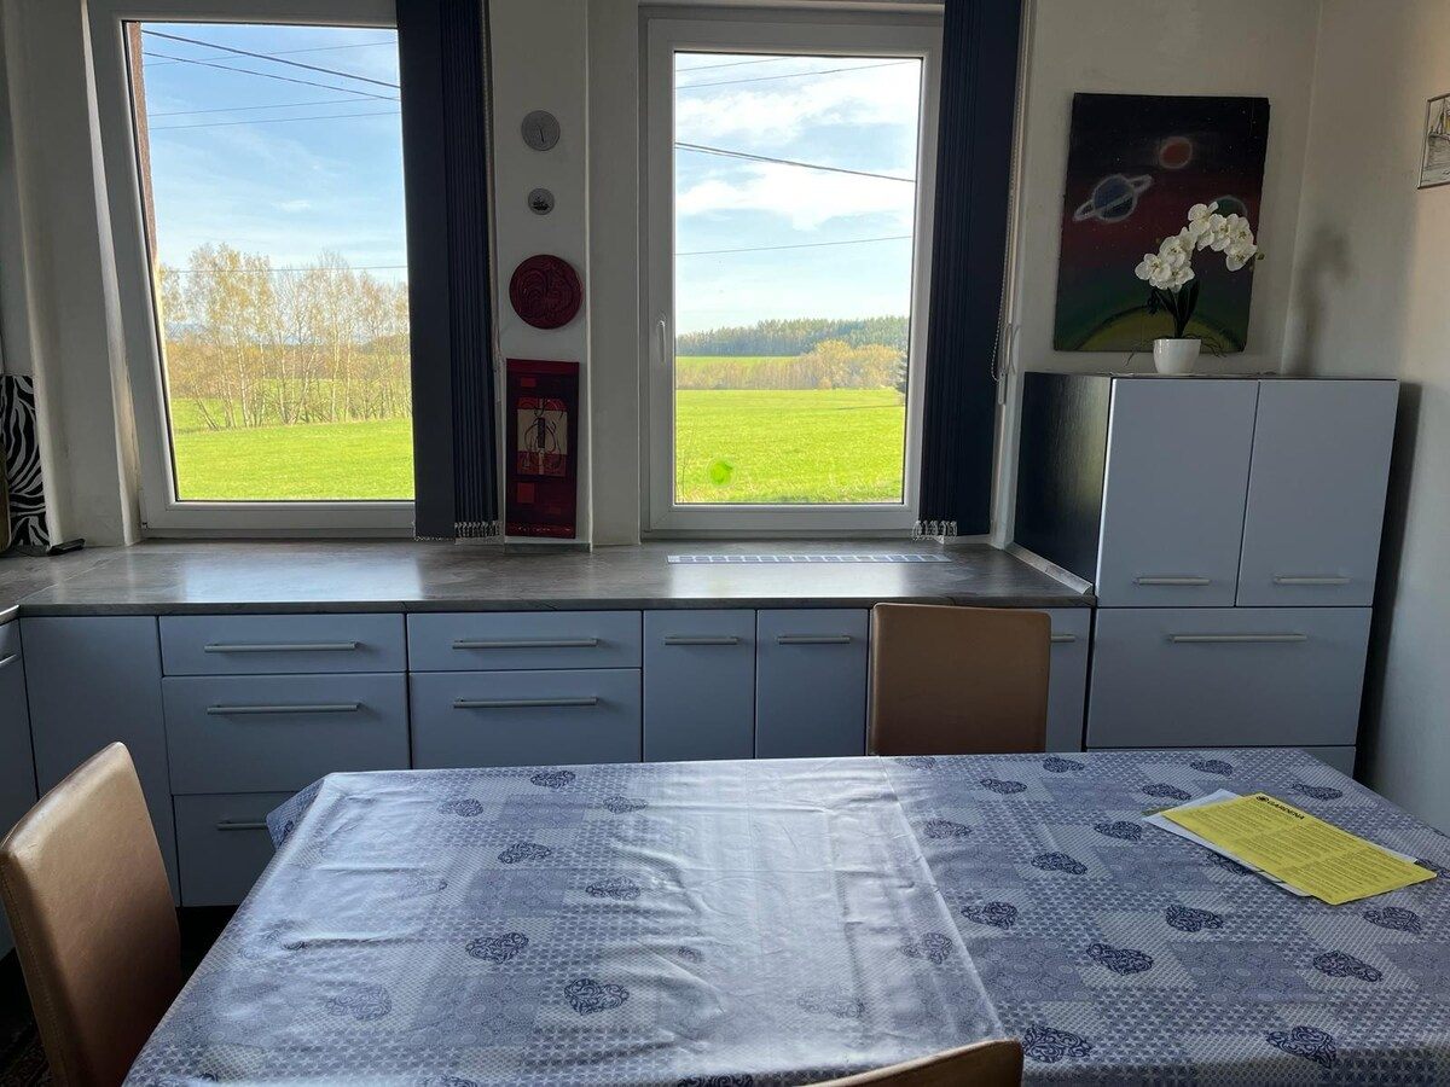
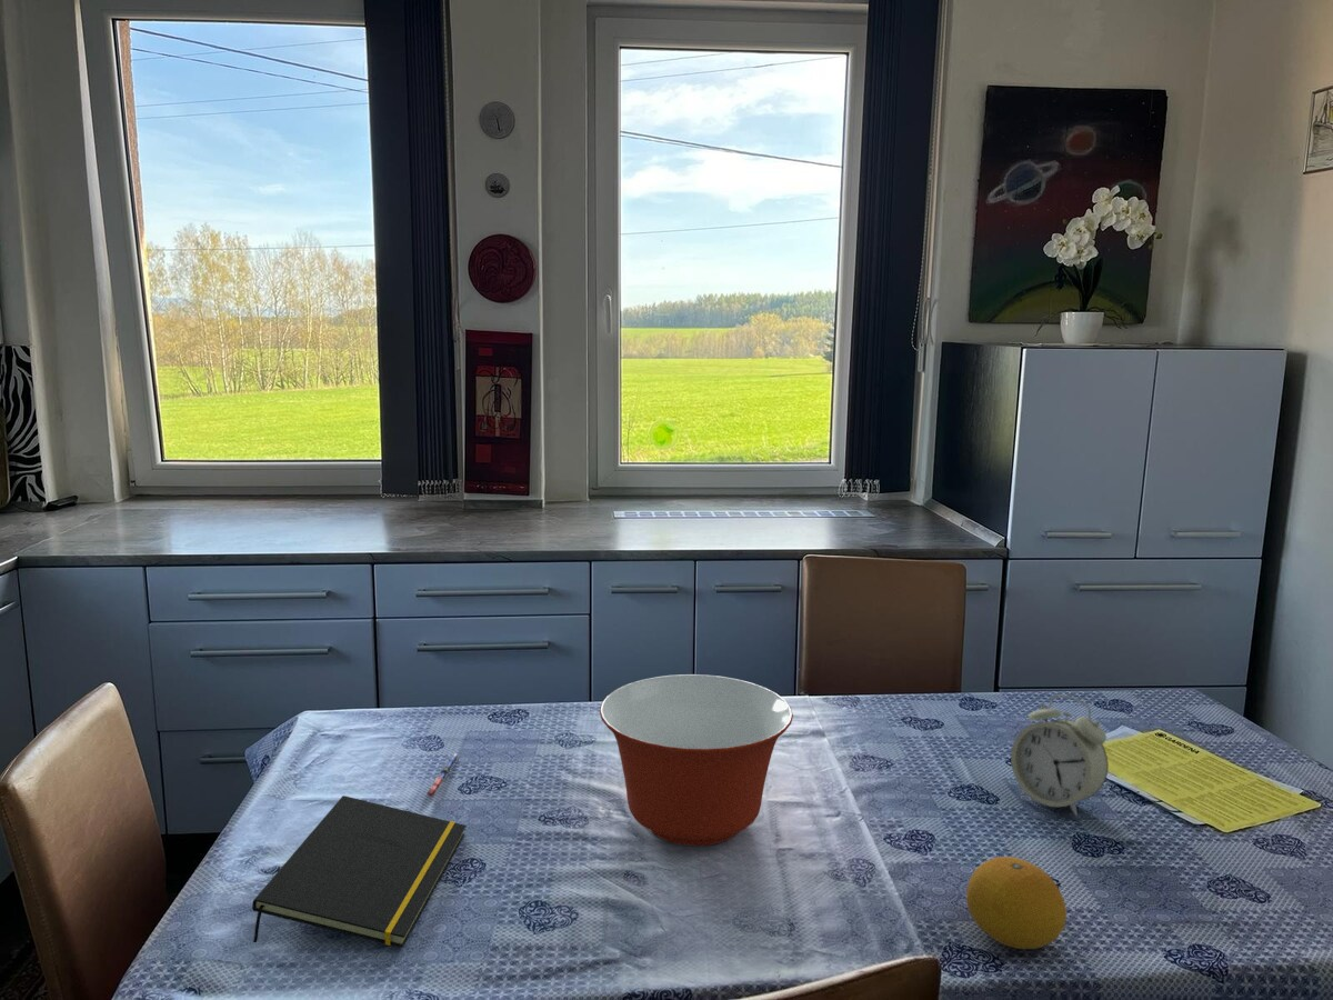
+ pen (443, 772)
+ notepad (369, 863)
+ alarm clock (1060, 750)
+ mixing bowl (694, 764)
+ fruit (1014, 900)
